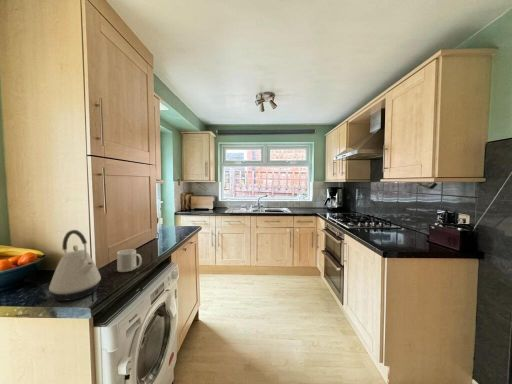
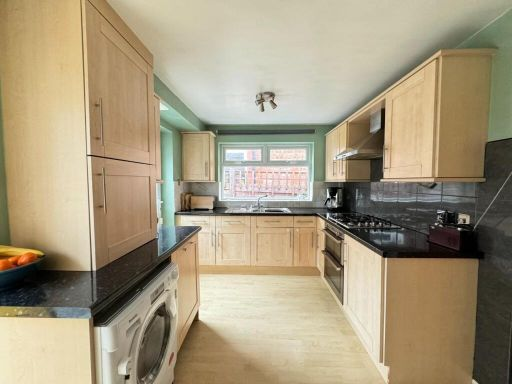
- kettle (76, 262)
- mug (130, 260)
